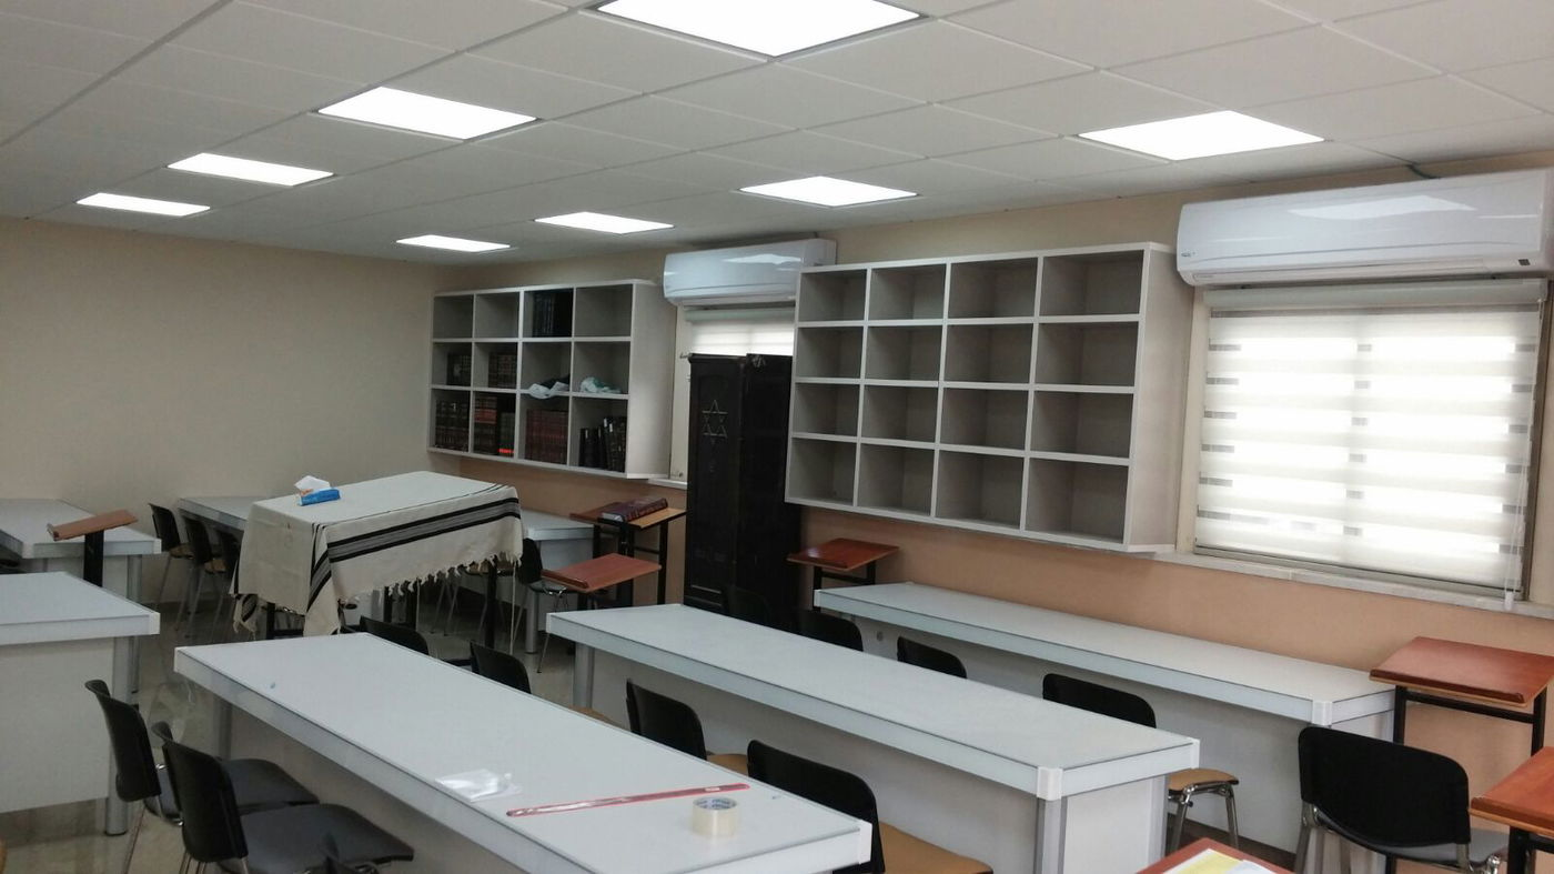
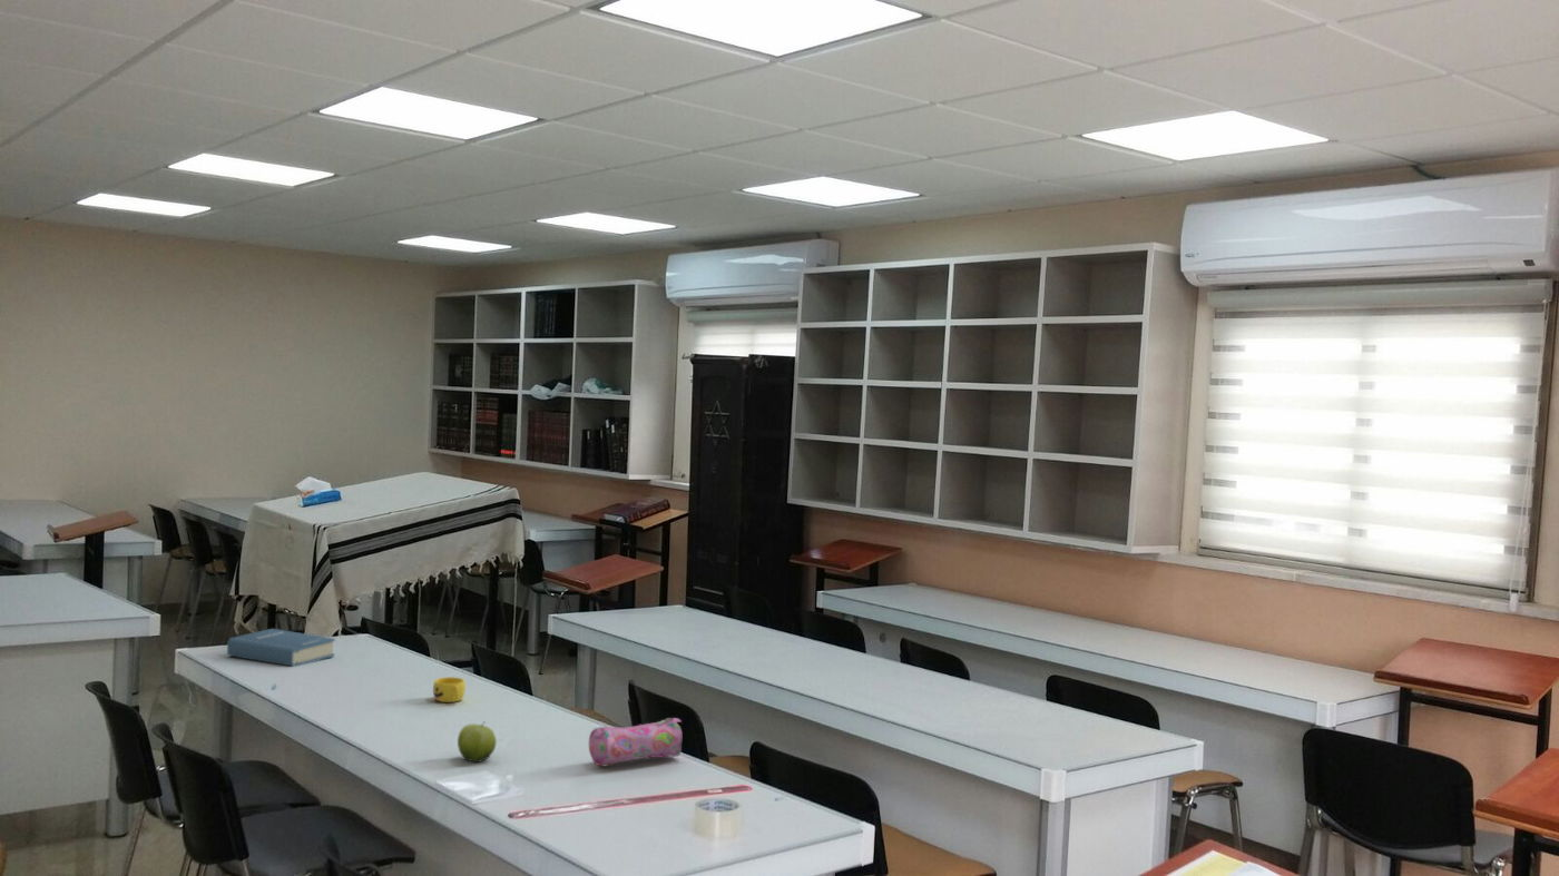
+ pencil case (637, 740)
+ hardback book (281, 647)
+ cup (450, 690)
+ fruit (477, 740)
